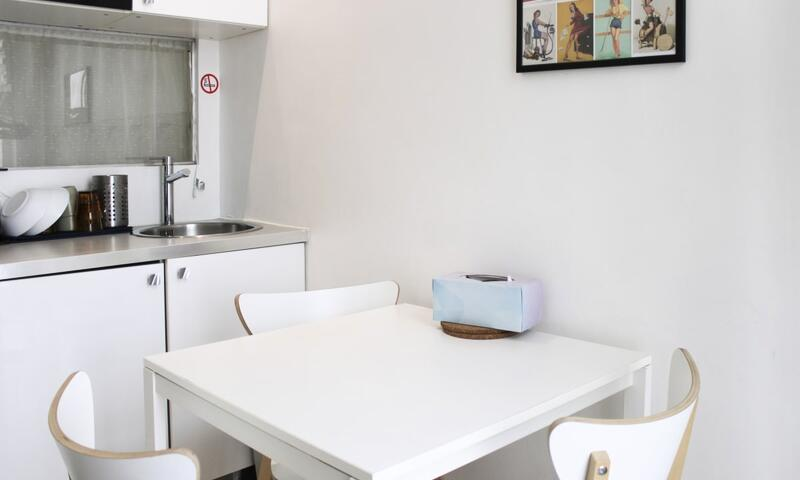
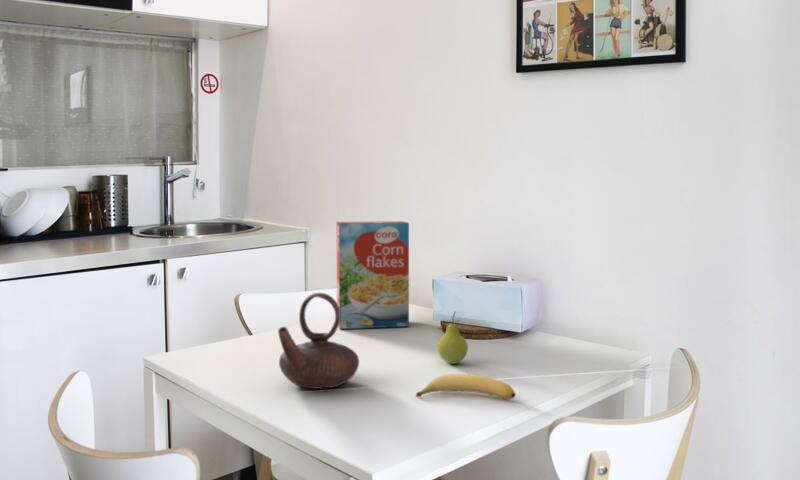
+ teapot (313, 342)
+ cereal box (372, 273)
+ fruit (452, 336)
+ banana (467, 387)
